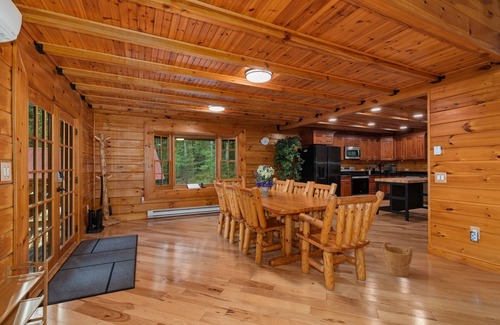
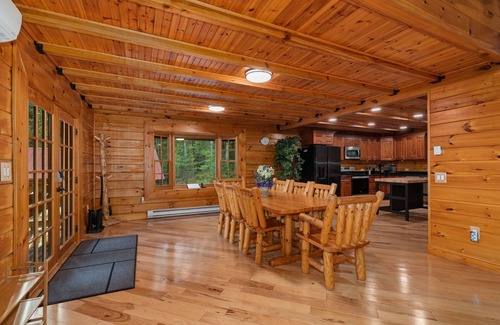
- bucket (397, 258)
